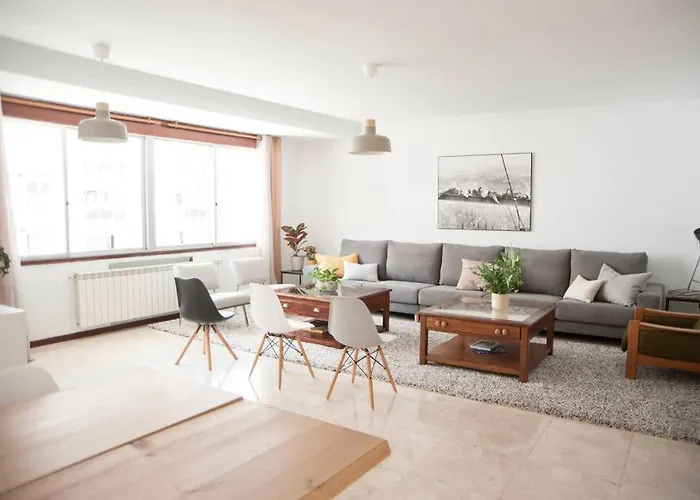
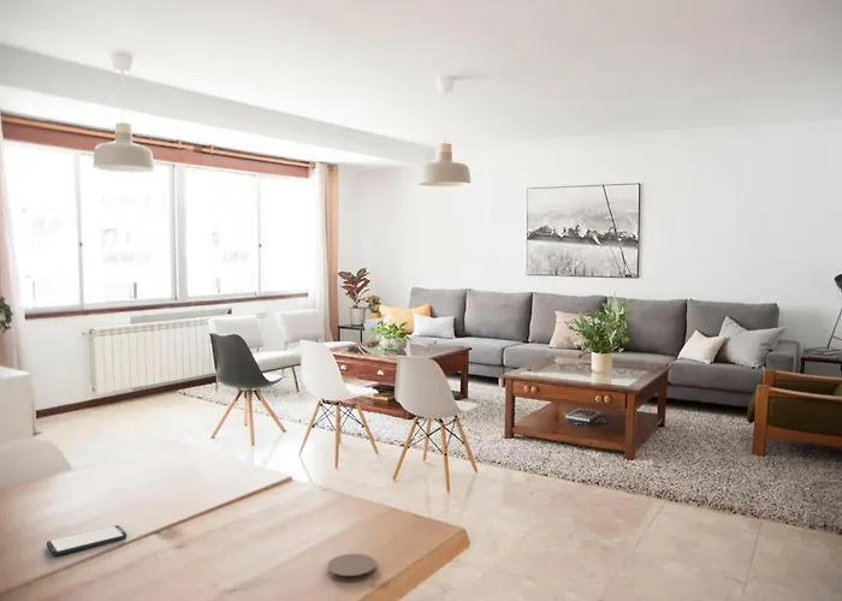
+ coaster (351, 567)
+ smartphone (87, 540)
